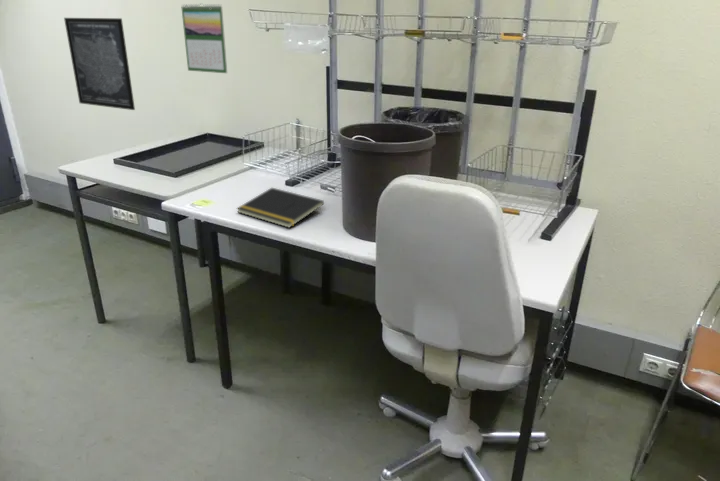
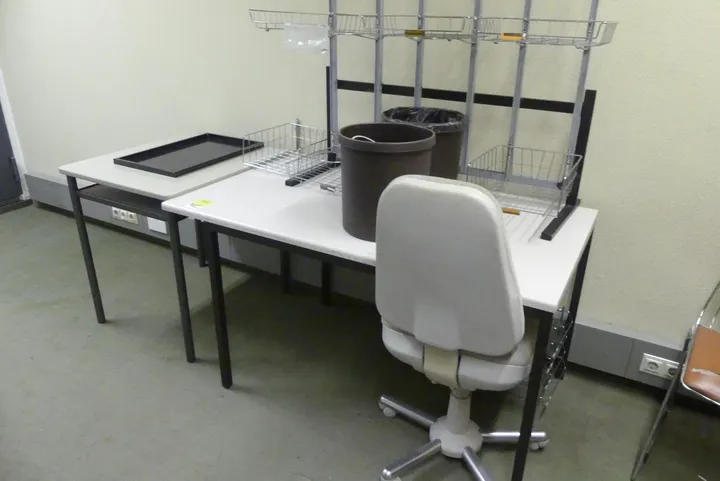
- notepad (280, 206)
- calendar (204, 38)
- wall art (99, 63)
